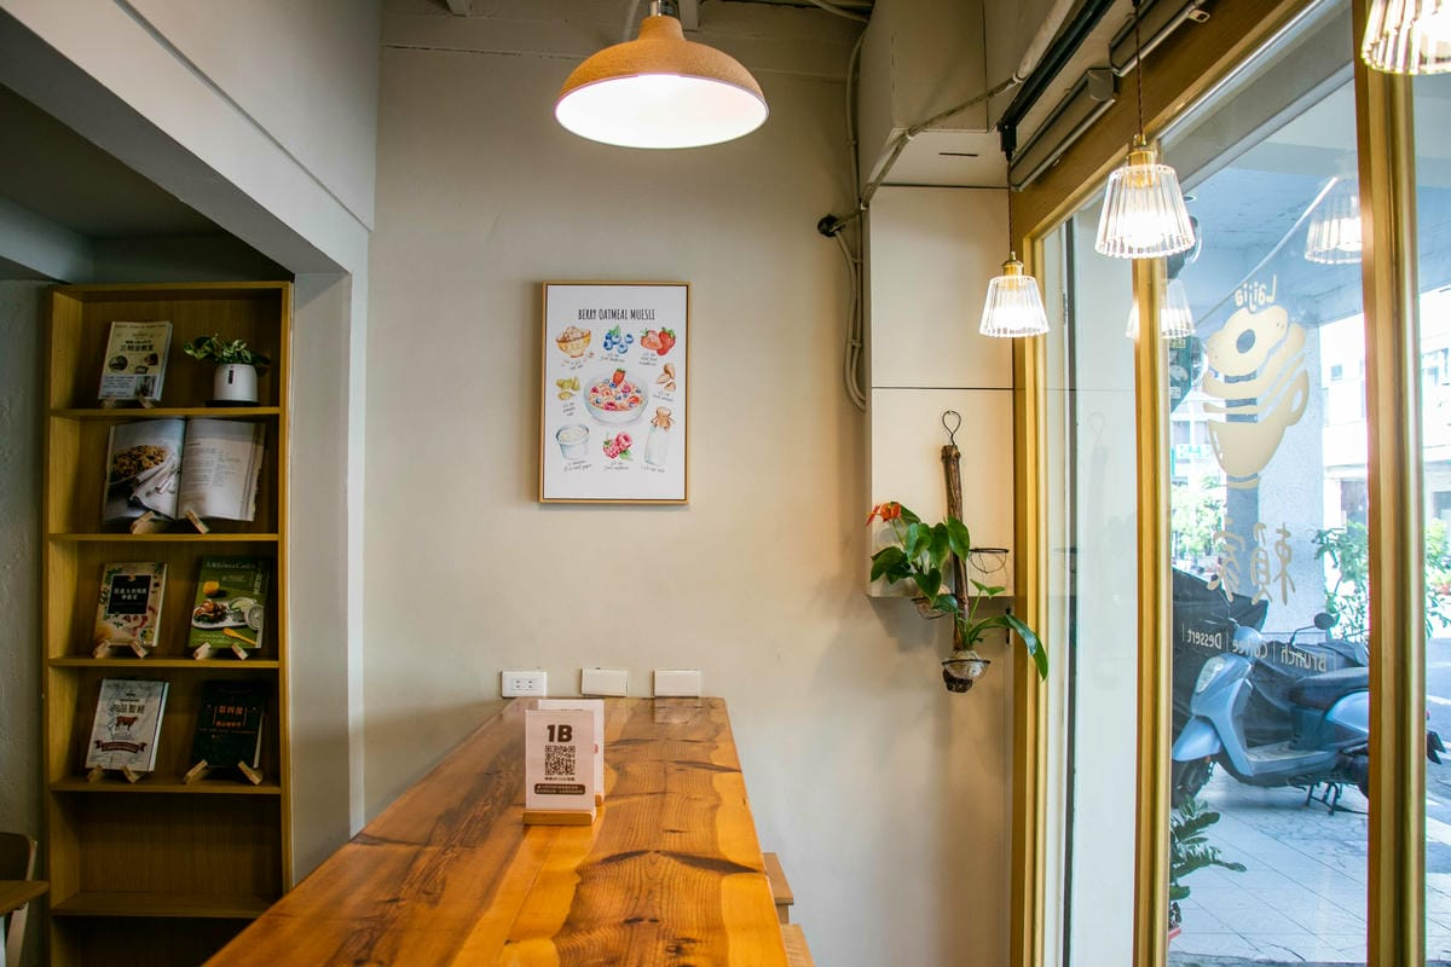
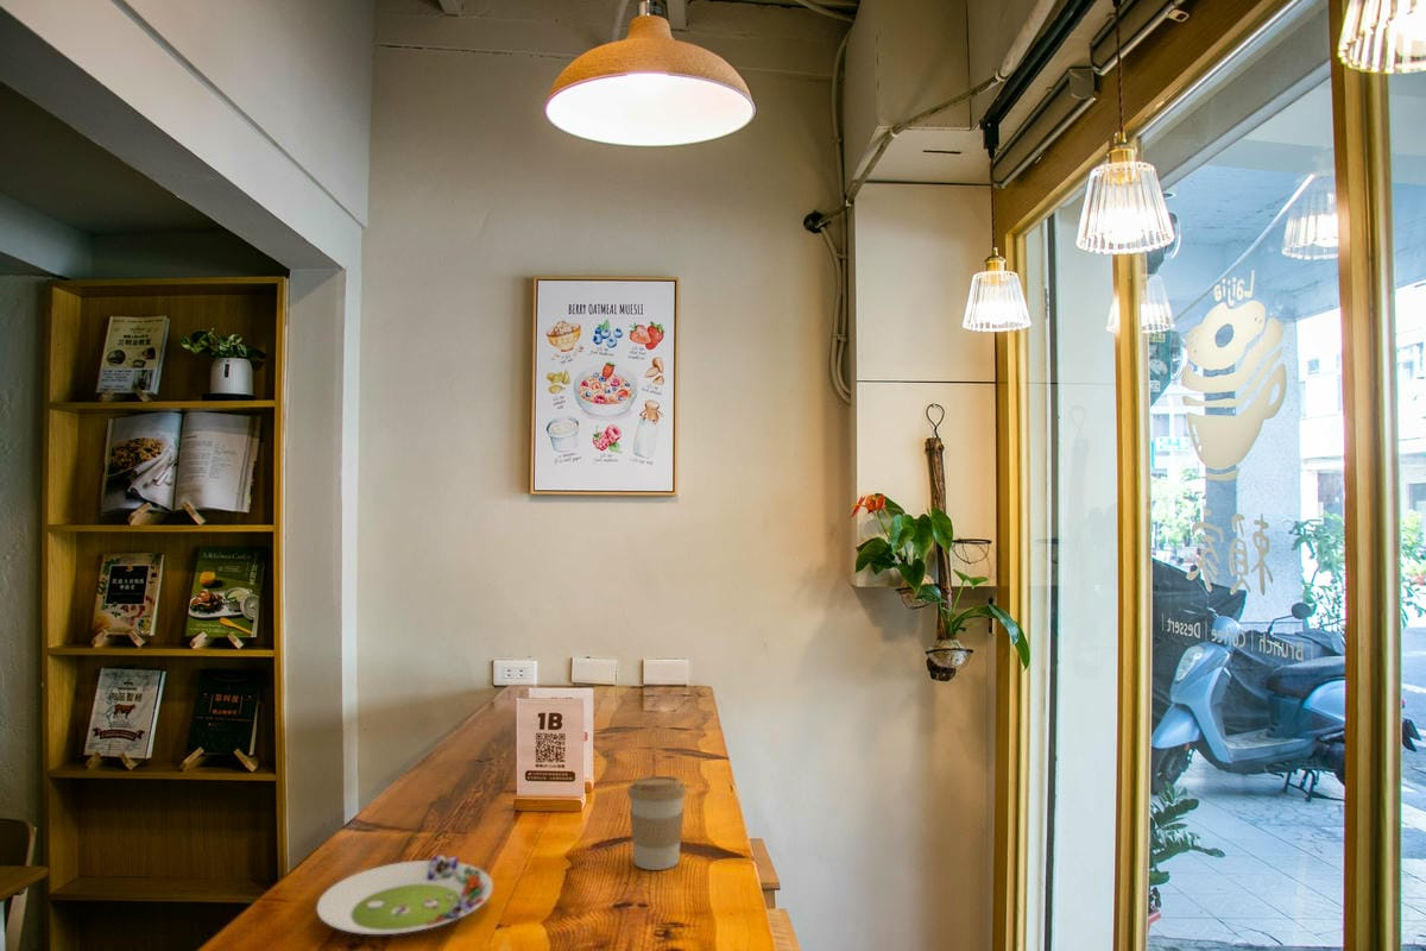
+ salad plate (406, 899)
+ coffee cup (656, 819)
